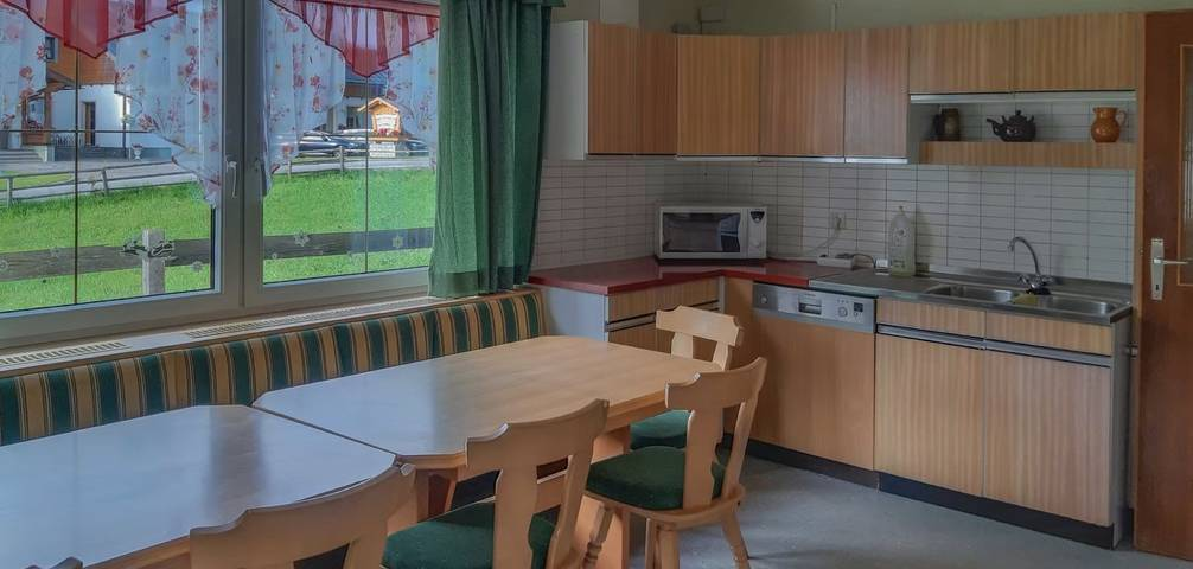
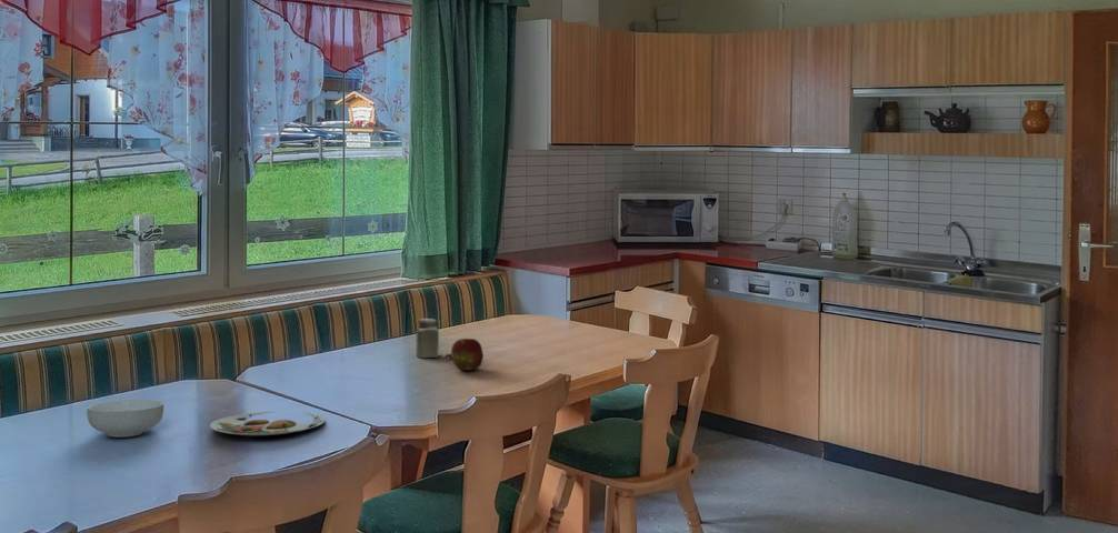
+ cereal bowl (126, 419)
+ fruit (463, 354)
+ plate (268, 424)
+ salt shaker (427, 338)
